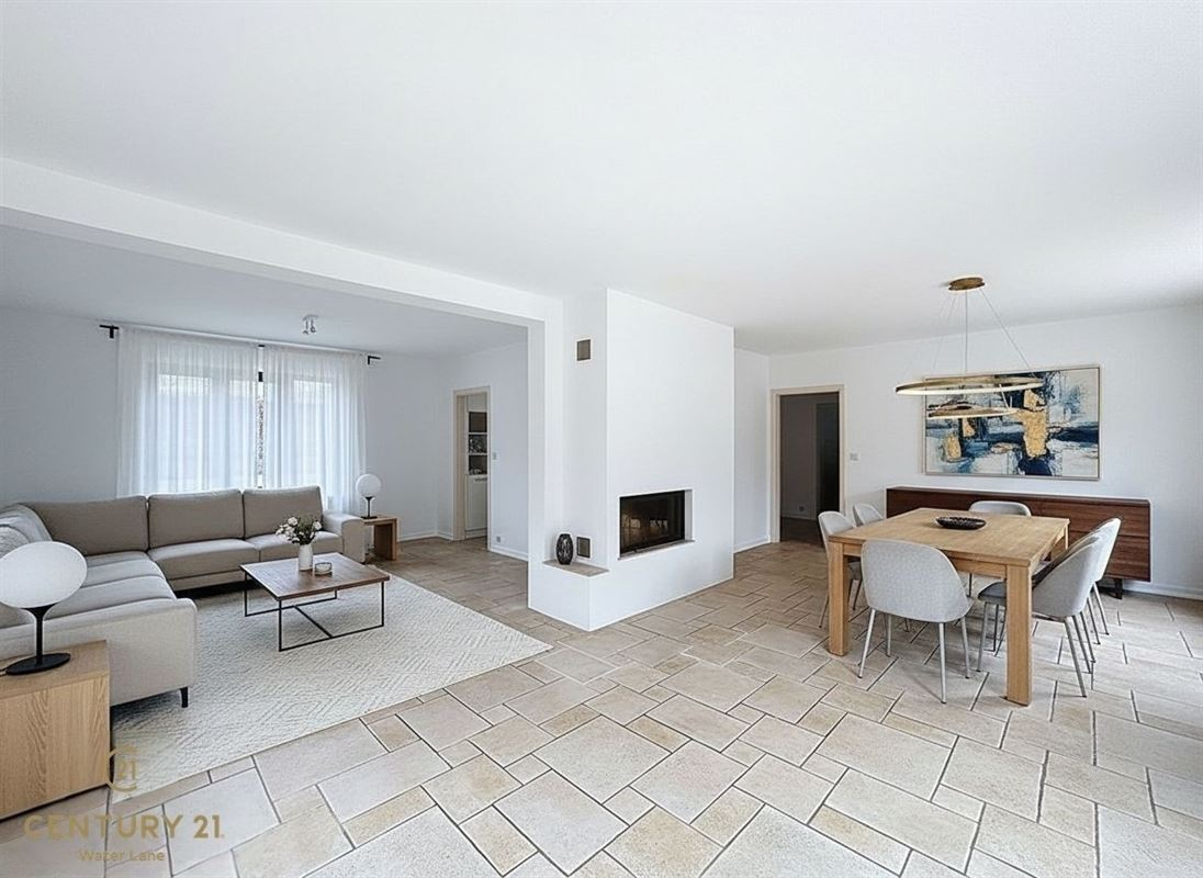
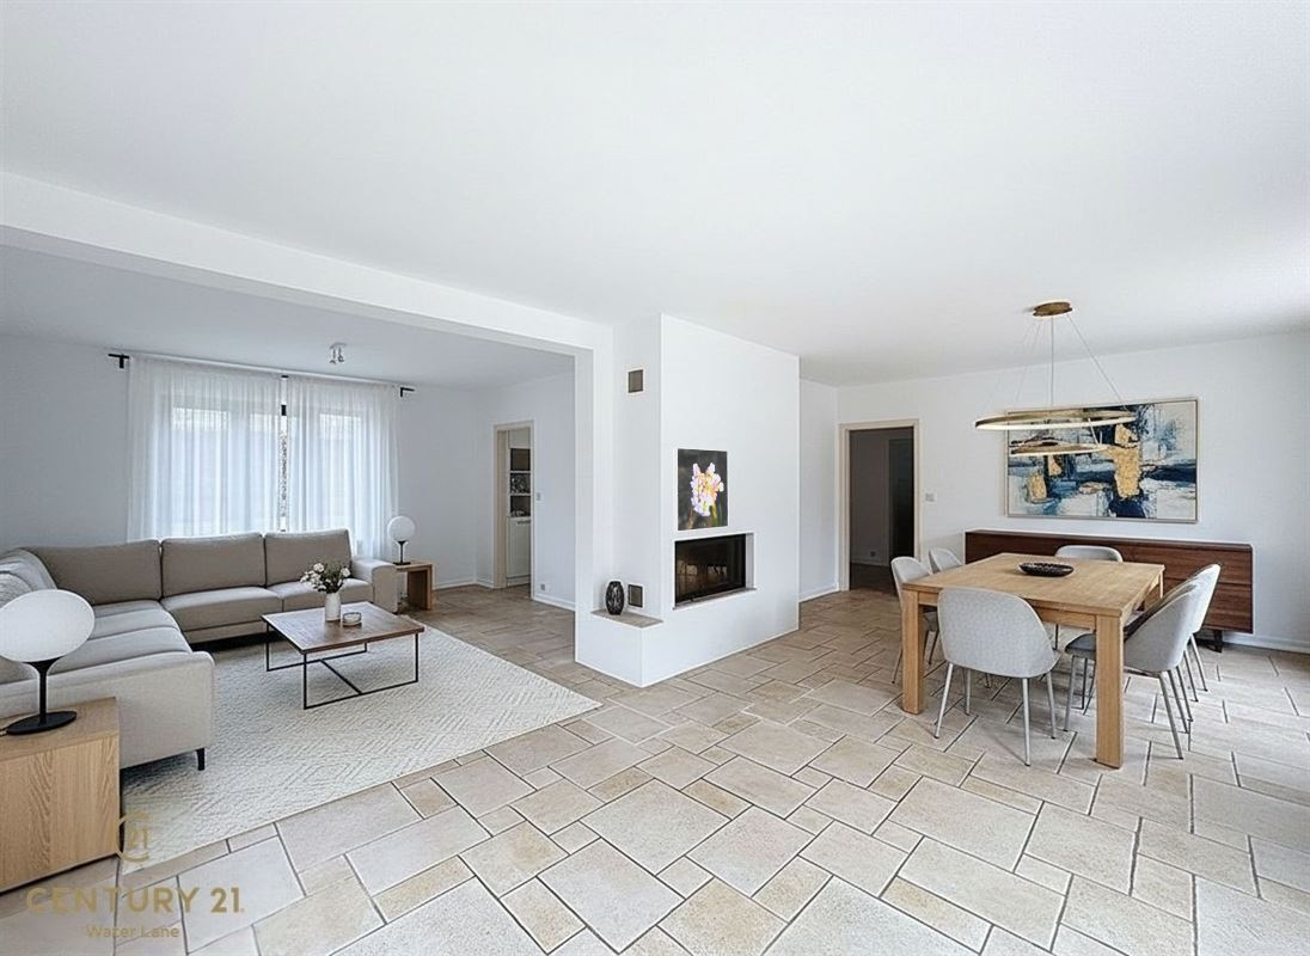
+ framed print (702, 489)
